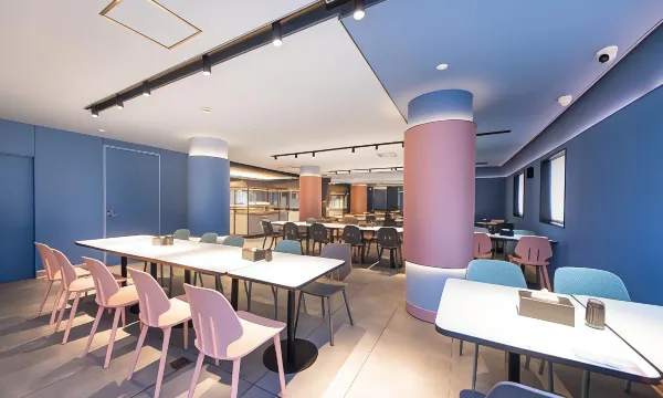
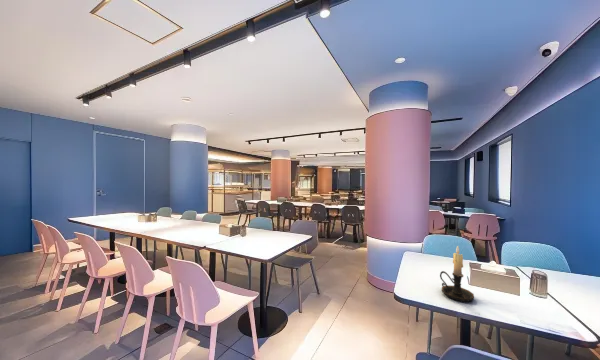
+ candle holder (454, 269)
